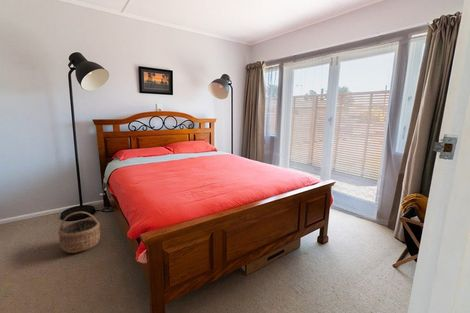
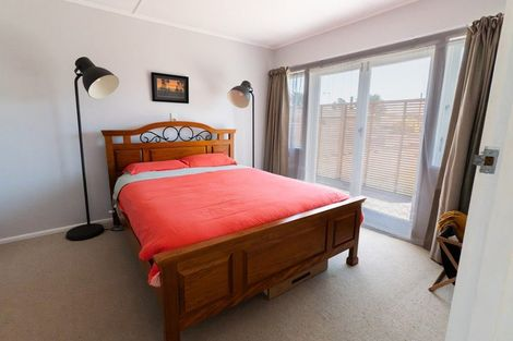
- wicker basket (79, 229)
